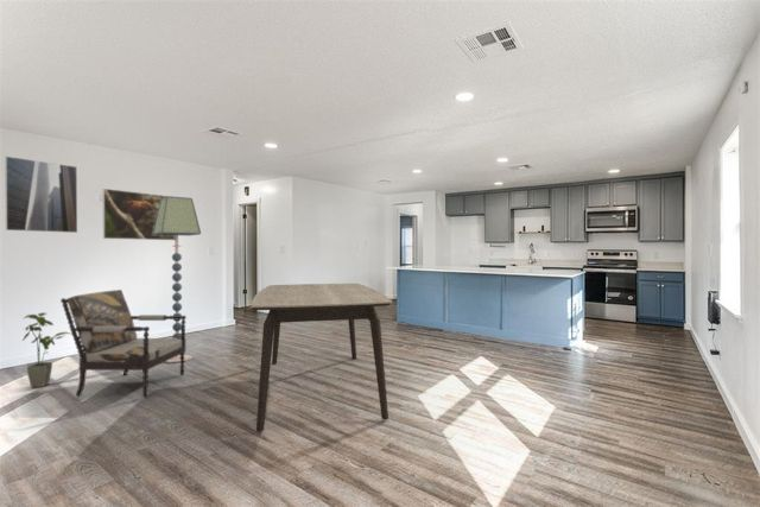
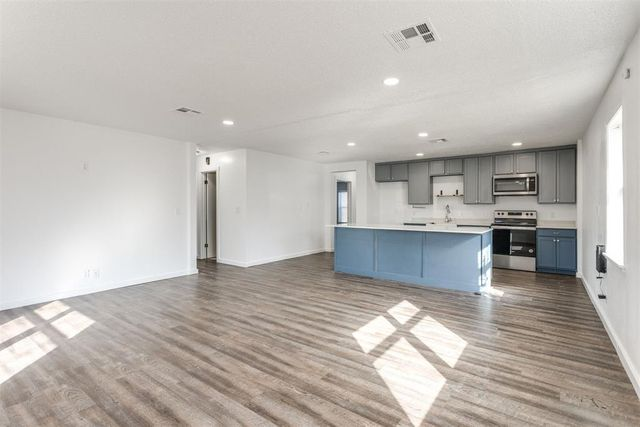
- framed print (142, 216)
- house plant (44, 348)
- floor lamp (177, 278)
- dining table (314, 321)
- armchair (128, 338)
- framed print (43, 196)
